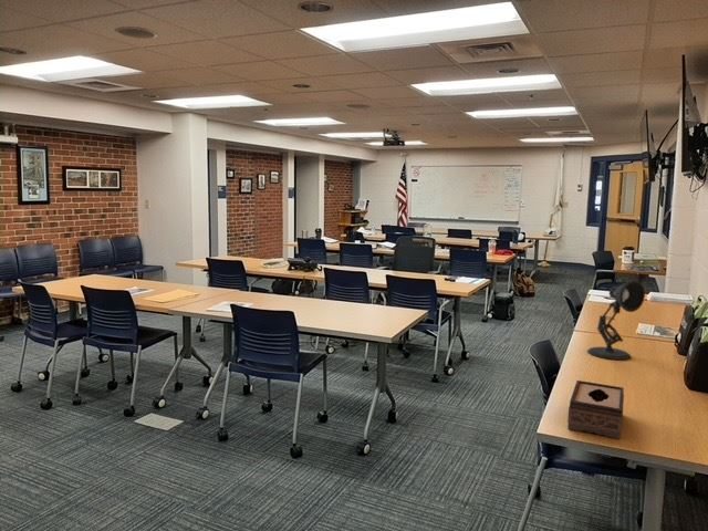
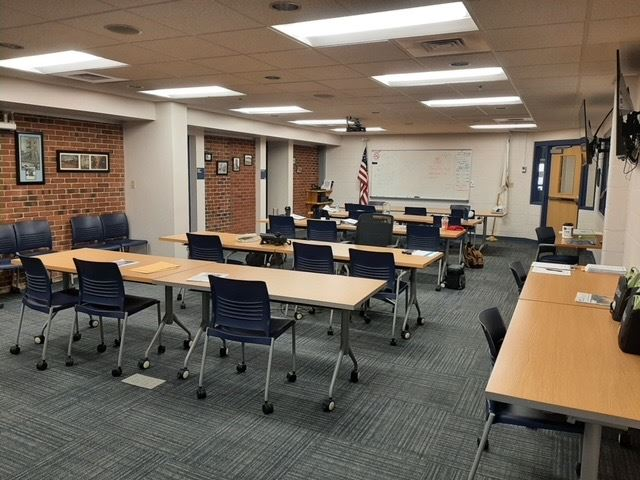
- tissue box (596, 407)
- desk lamp (613, 315)
